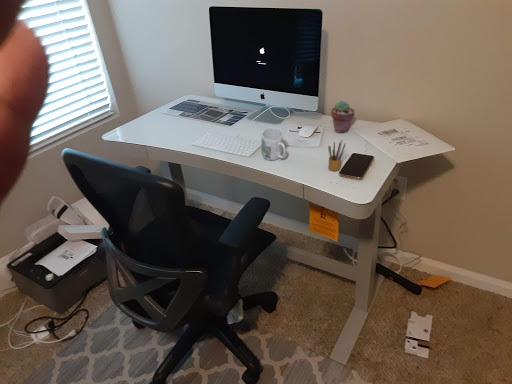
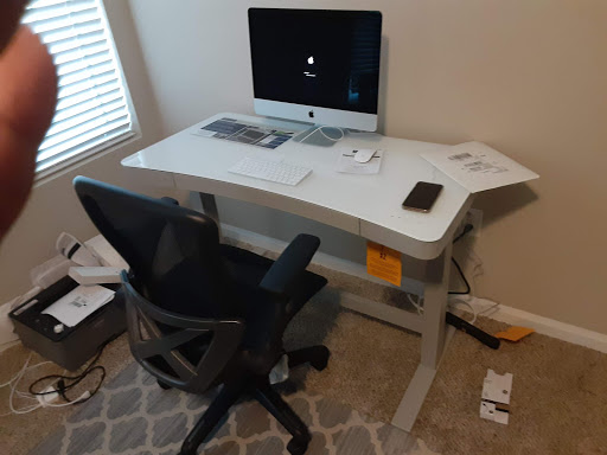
- potted succulent (342, 115)
- mug (275, 144)
- pencil box (335, 156)
